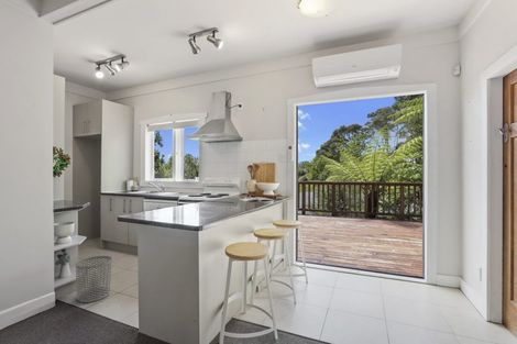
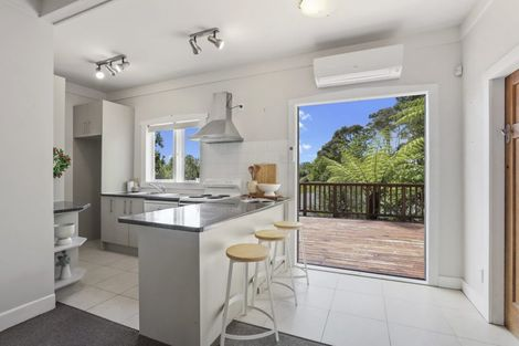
- waste bin (94, 277)
